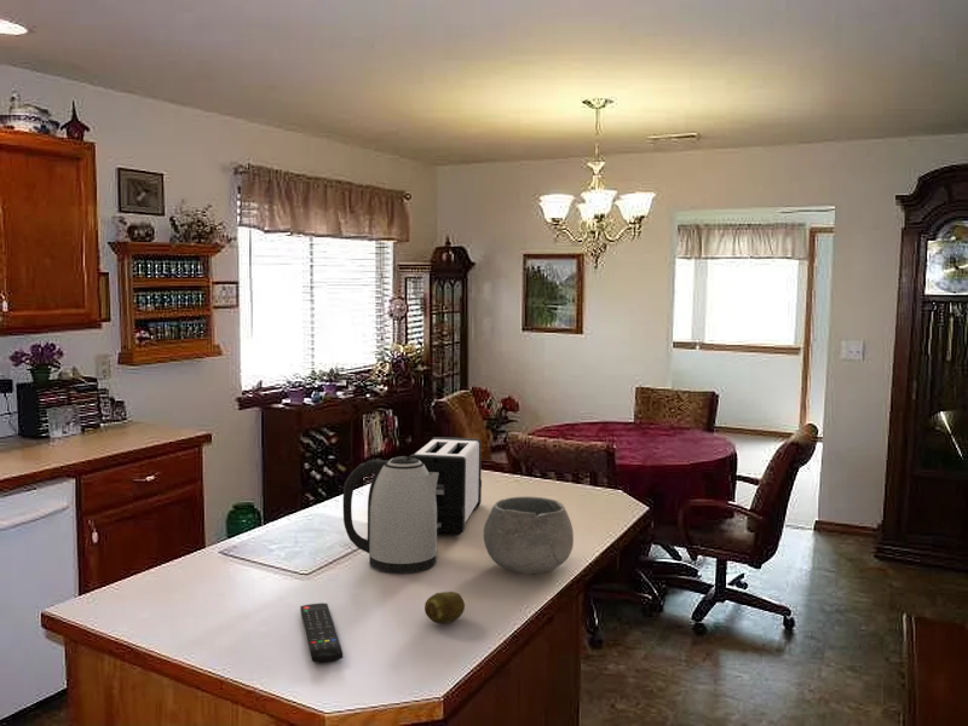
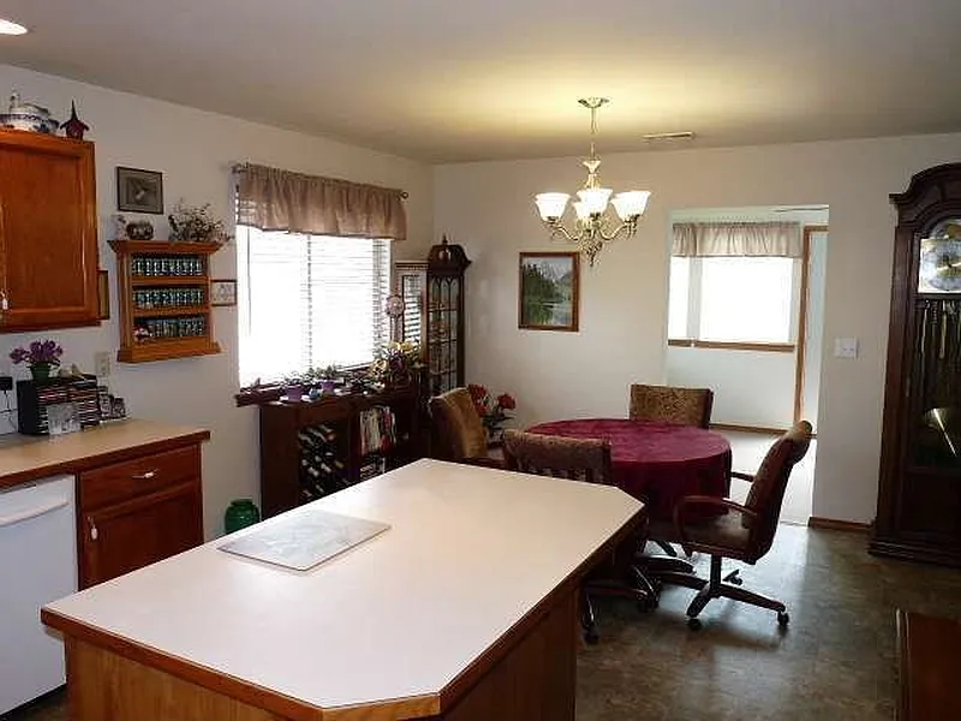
- fruit (444, 607)
- bowl (529, 535)
- toaster (445, 483)
- remote control (319, 630)
- kettle (390, 508)
